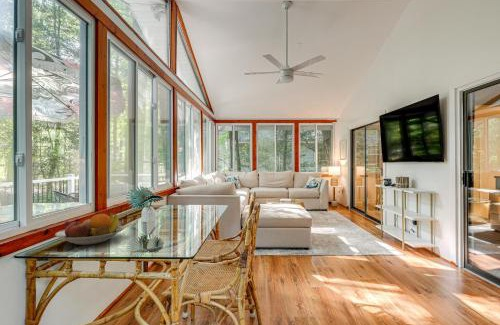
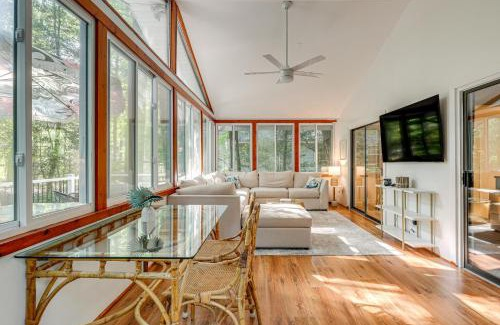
- fruit bowl (91, 227)
